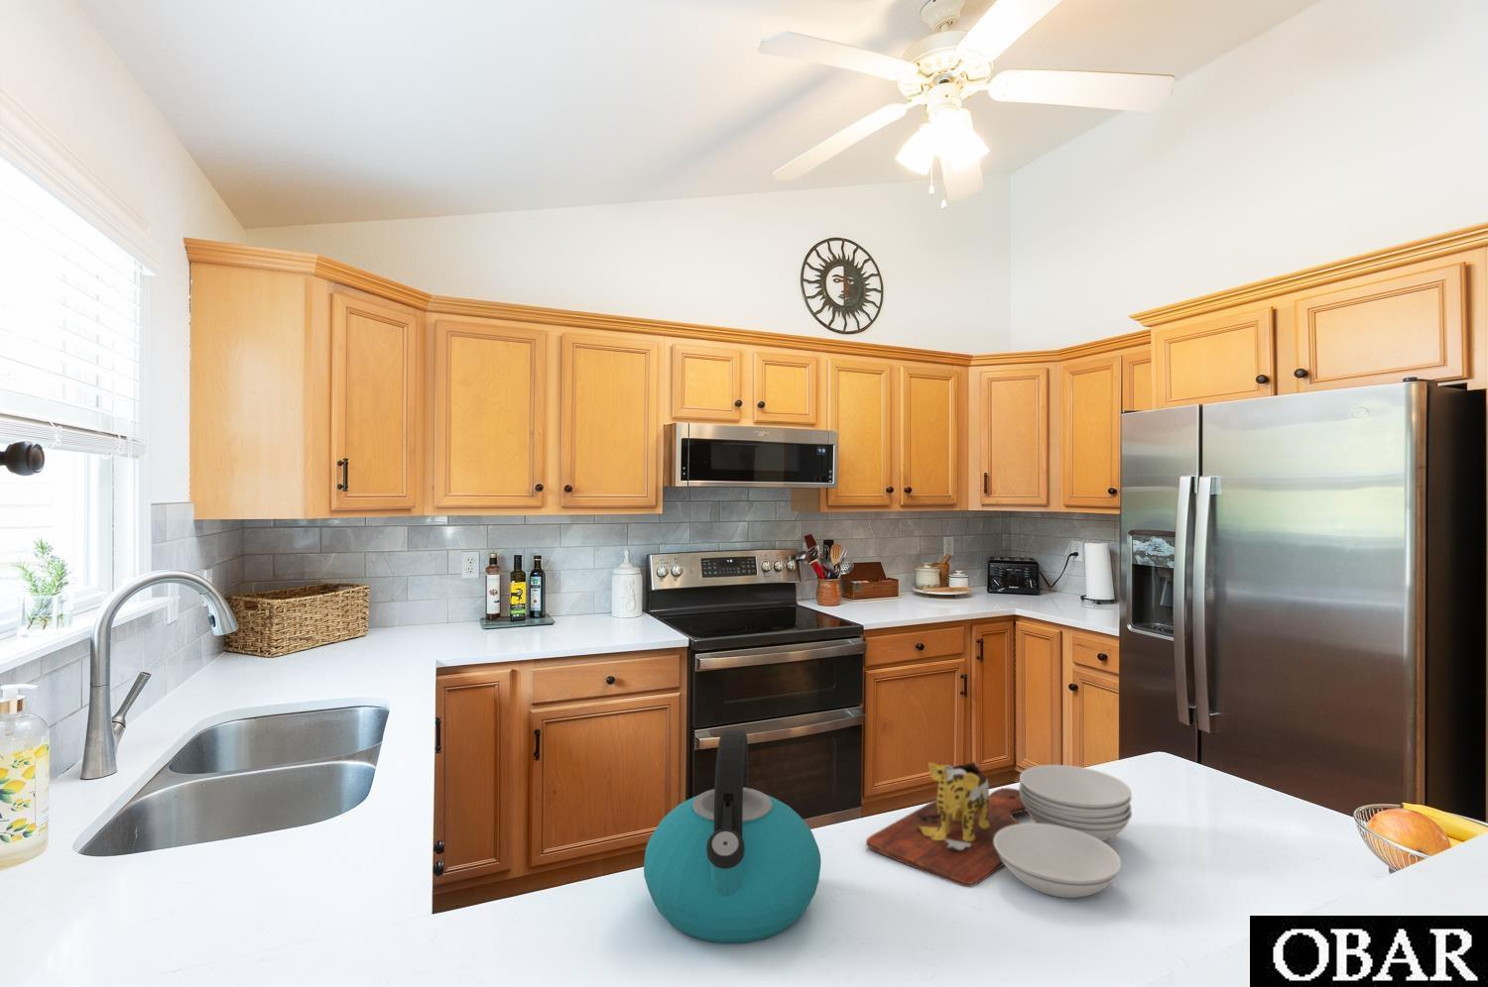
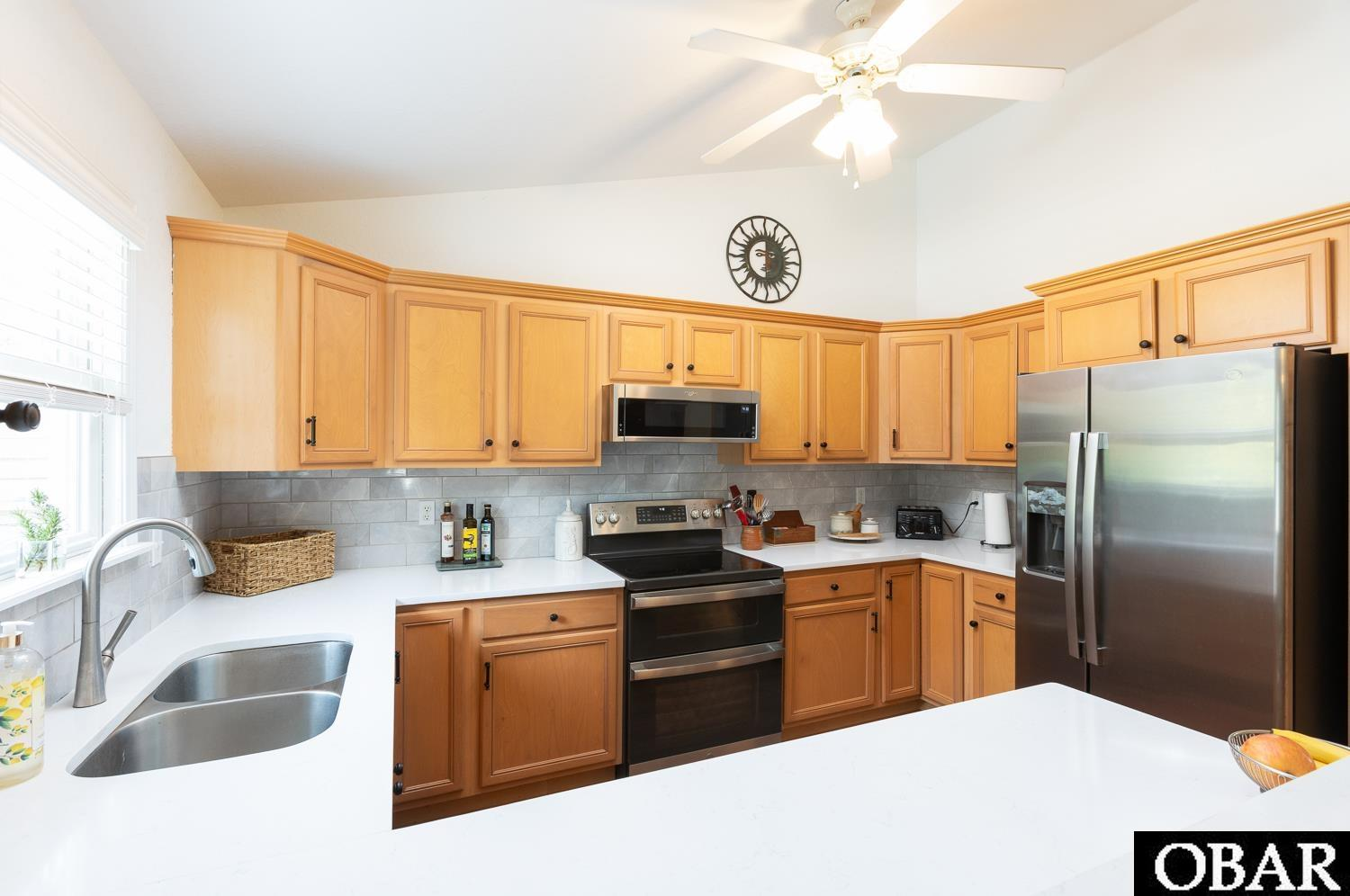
- cutting board (1018, 802)
- kettle (731, 824)
